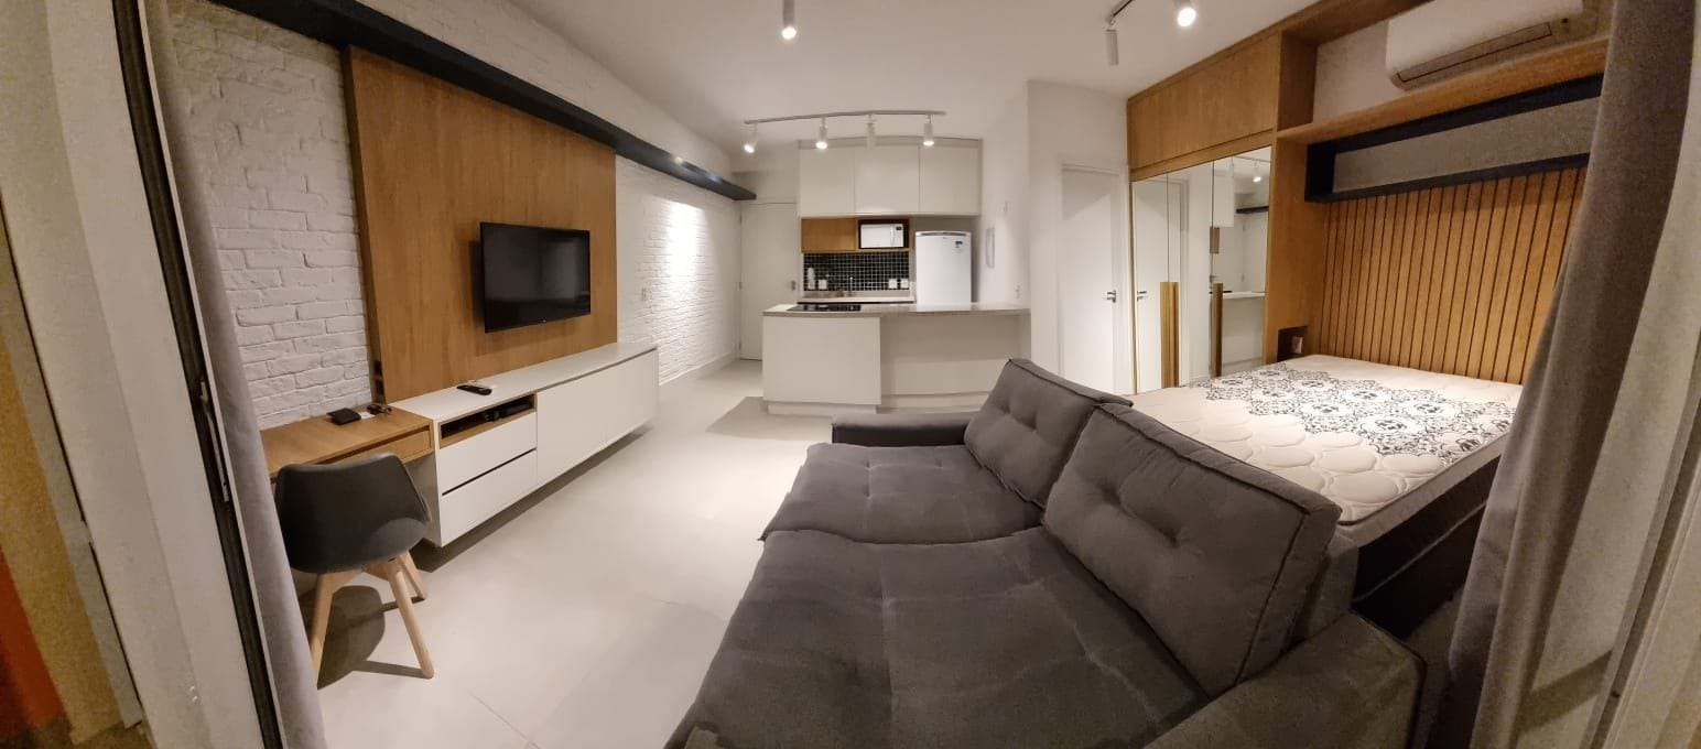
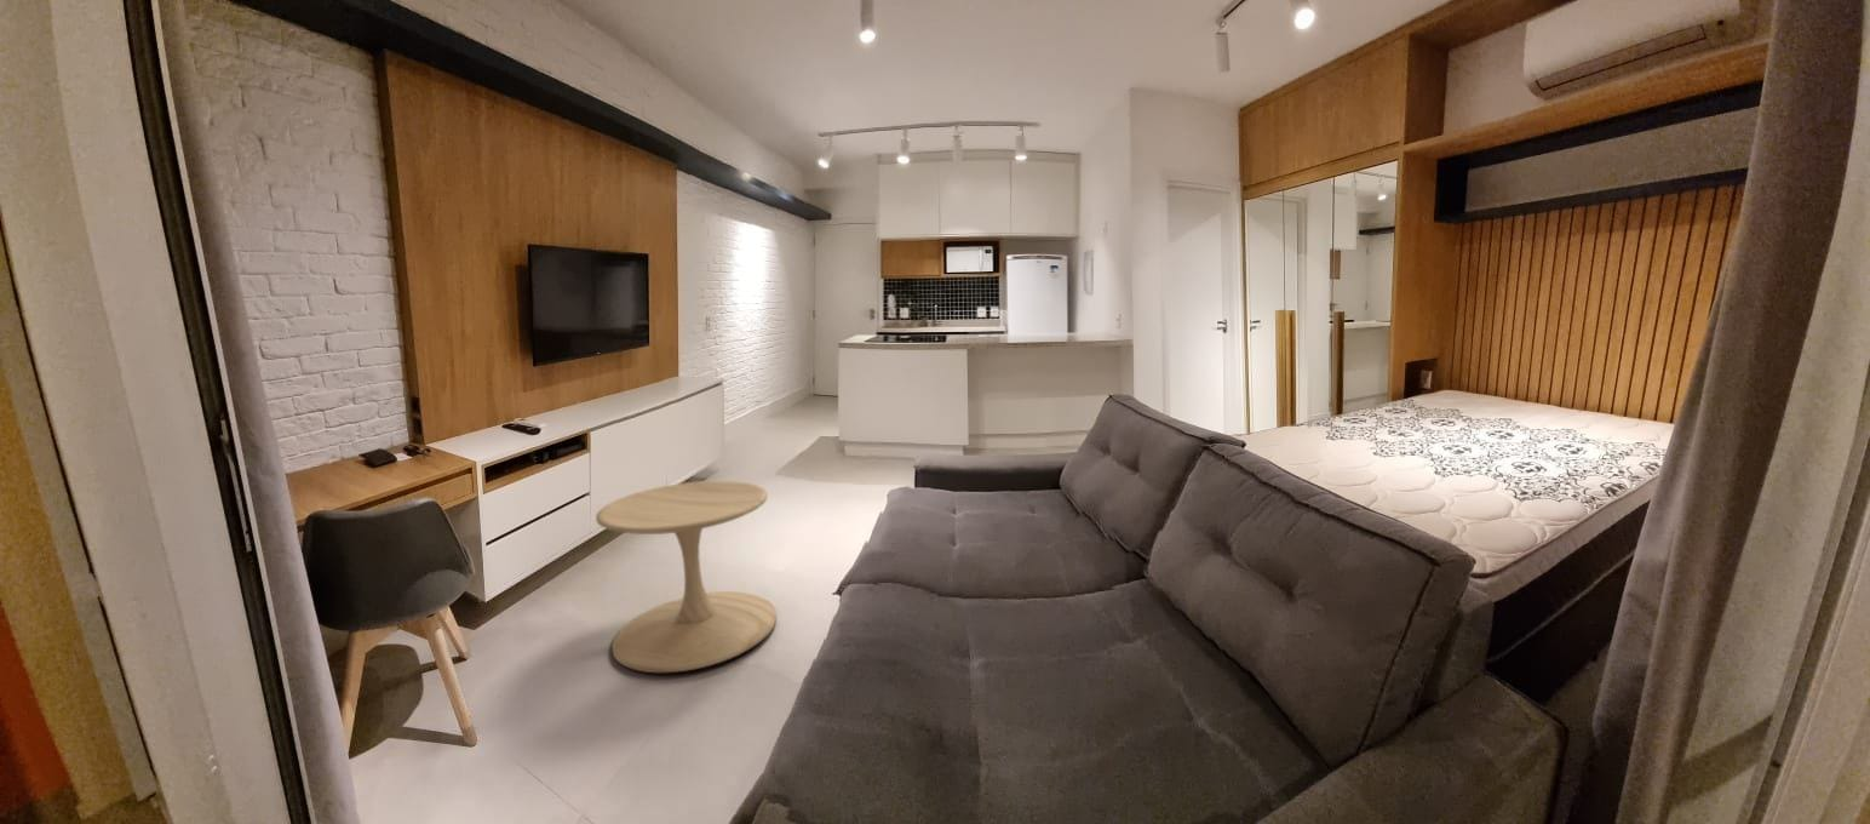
+ side table (692, 566)
